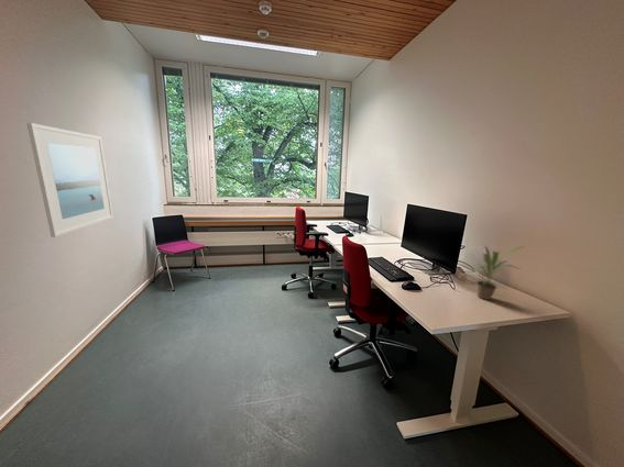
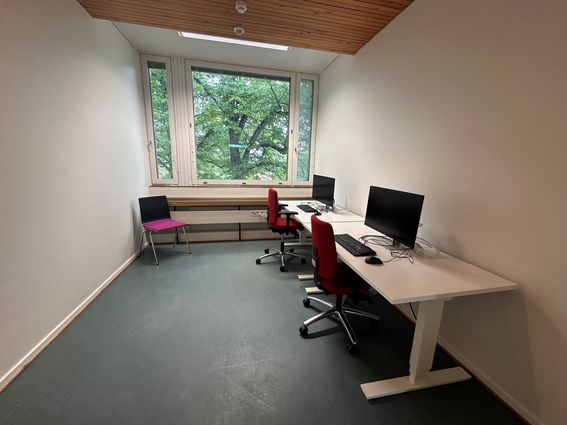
- potted plant (490, 271)
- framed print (79, 180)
